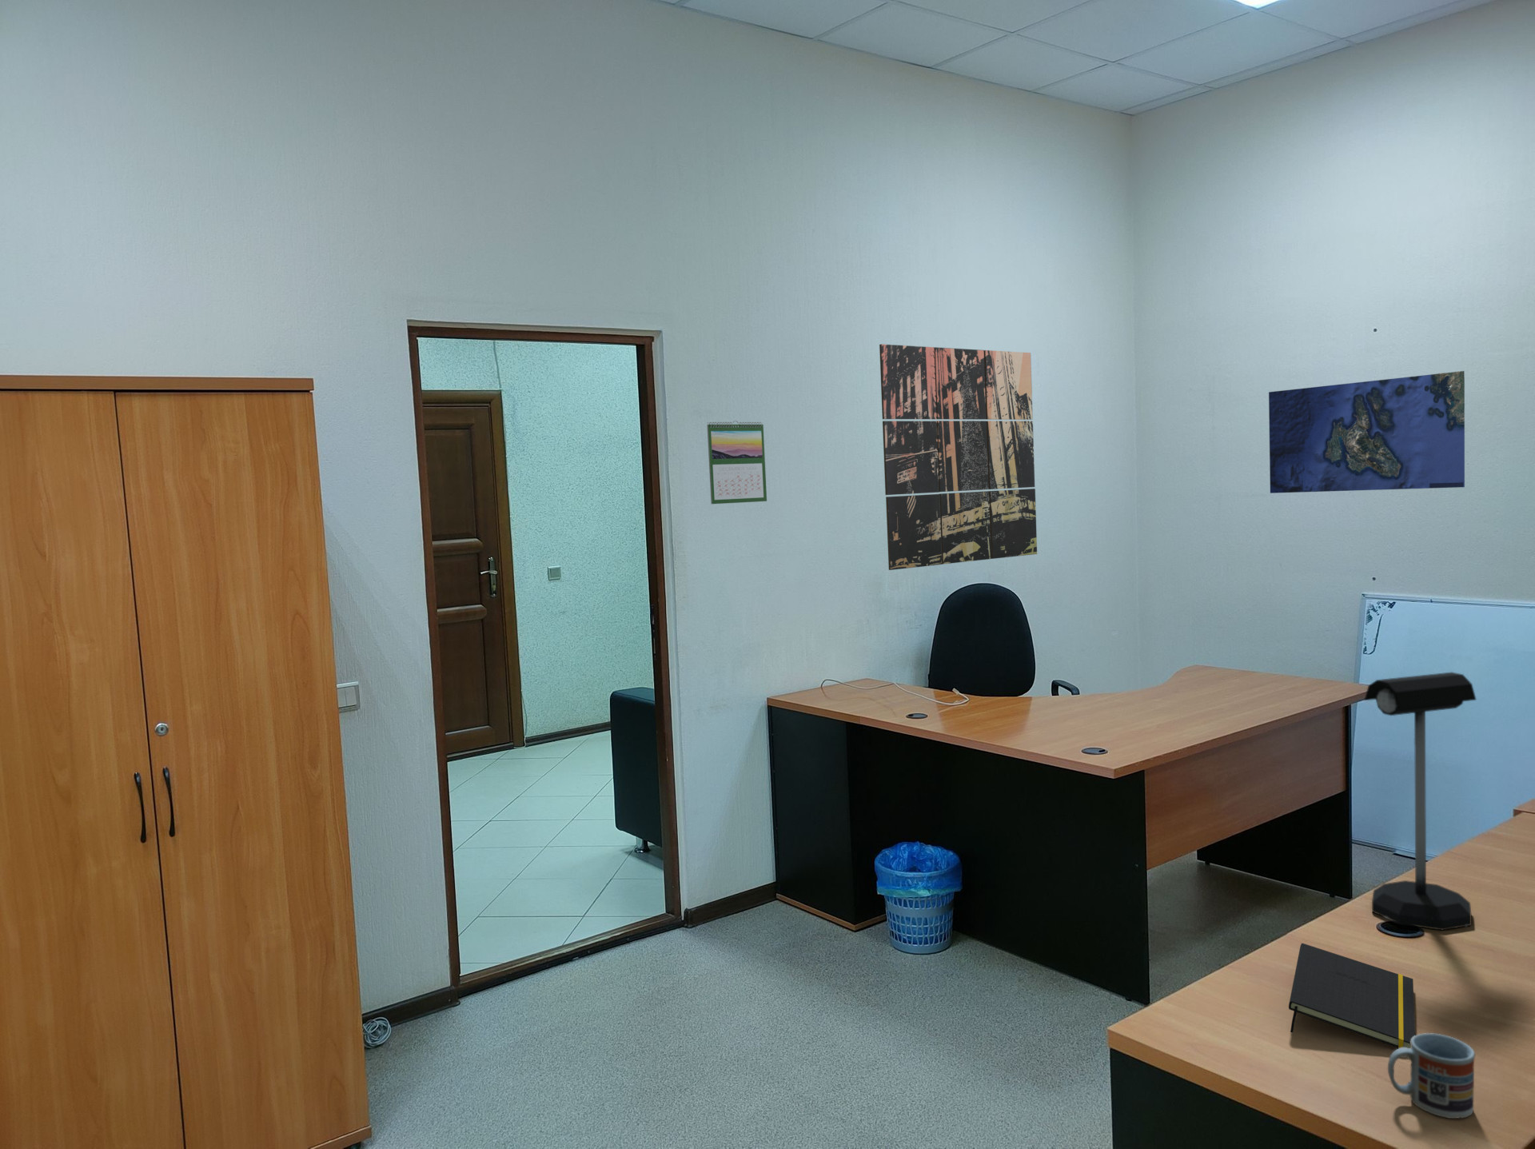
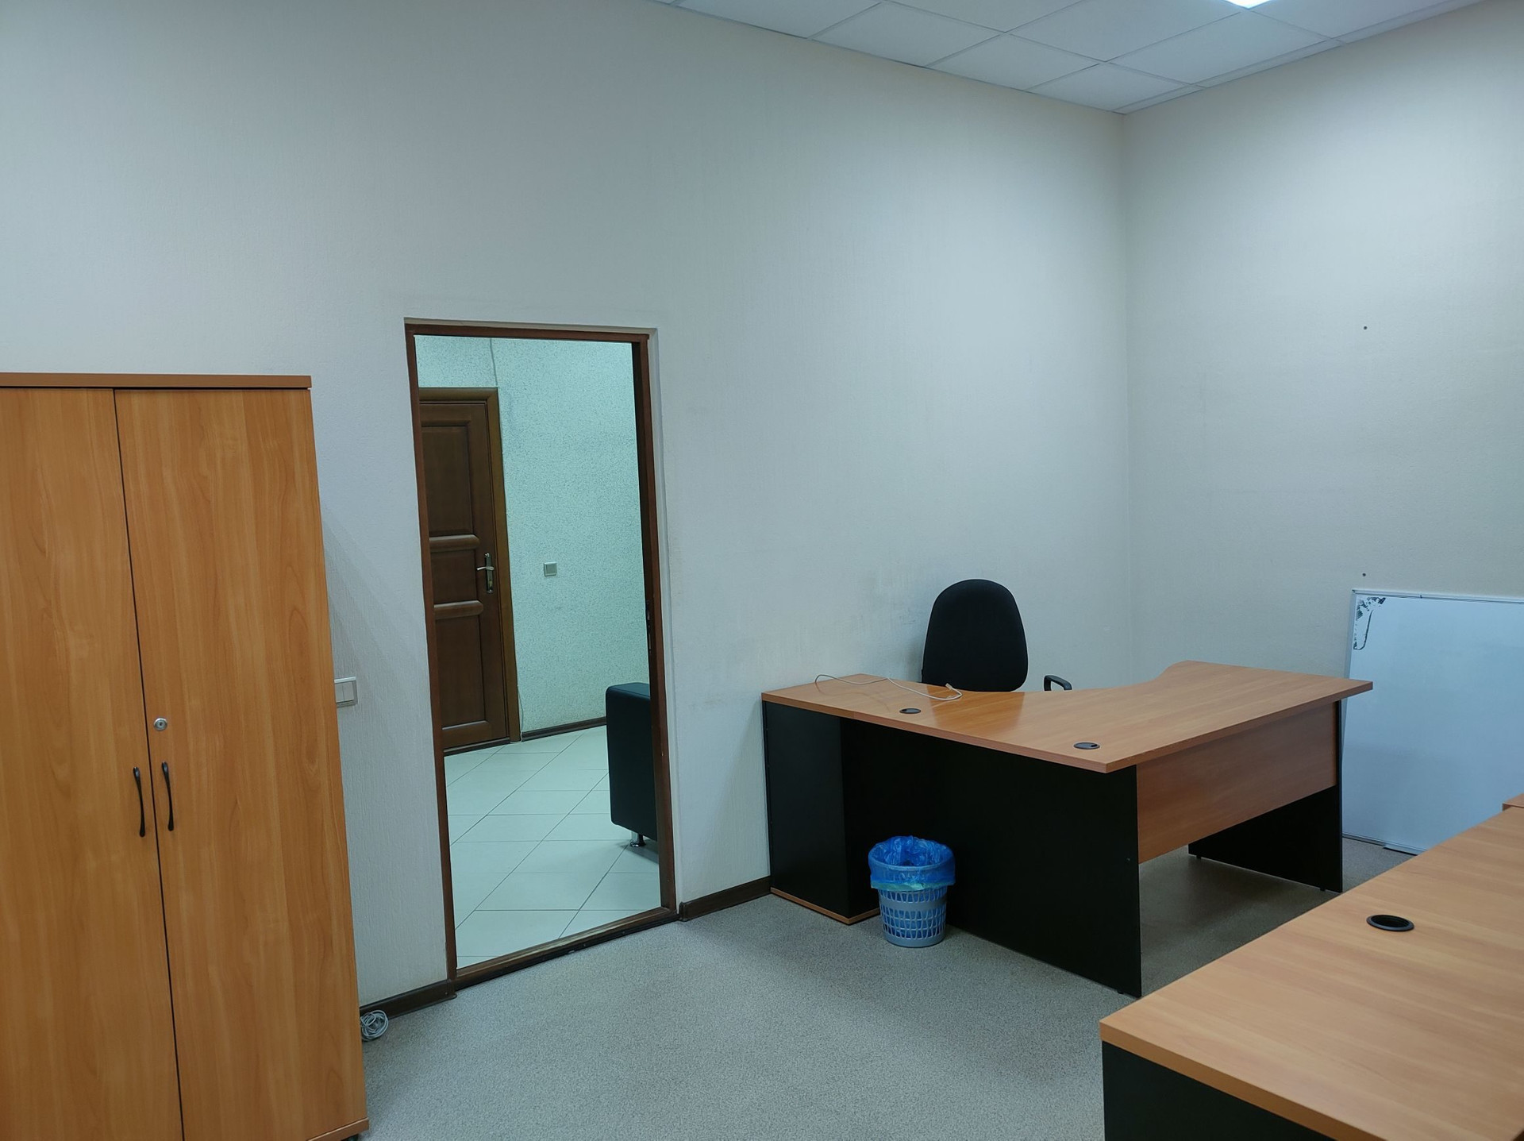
- notepad (1353, 993)
- cup (1430, 1074)
- map (1359, 436)
- wall art (963, 456)
- calendar (737, 461)
- mailbox (1419, 795)
